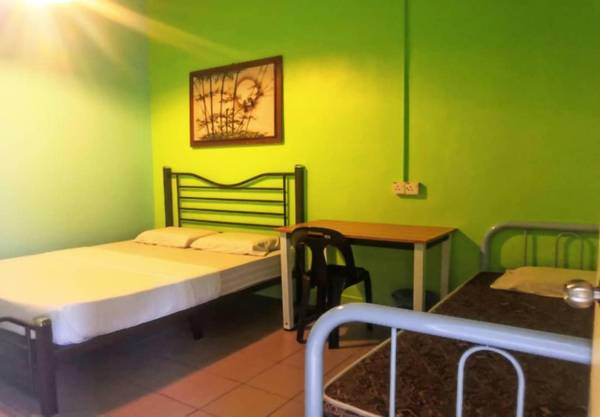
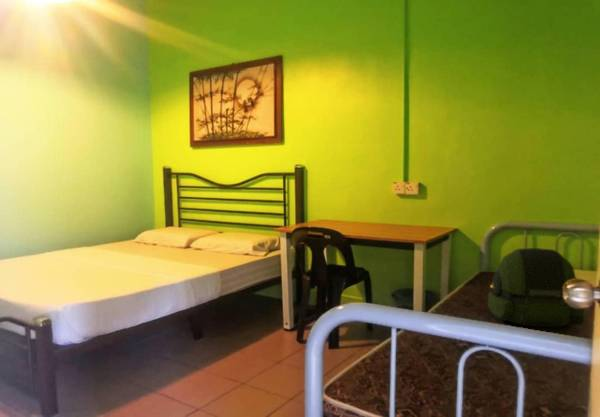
+ backpack (529, 279)
